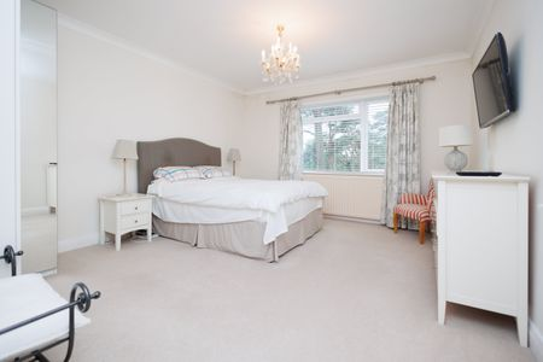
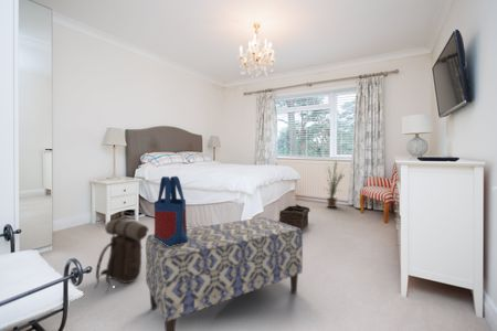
+ basket (296, 215)
+ bench (228, 265)
+ house plant (331, 183)
+ backpack (118, 252)
+ tote bag (170, 207)
